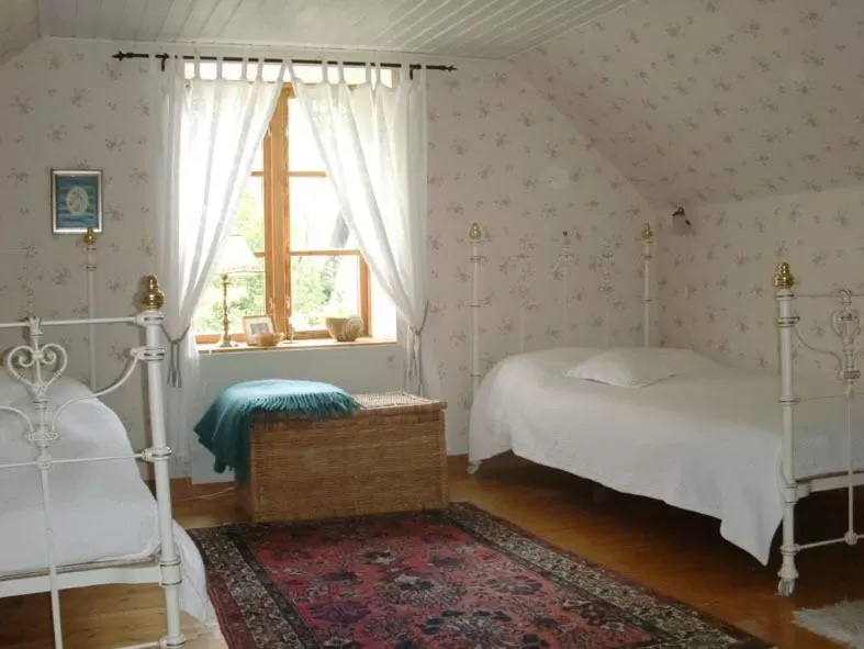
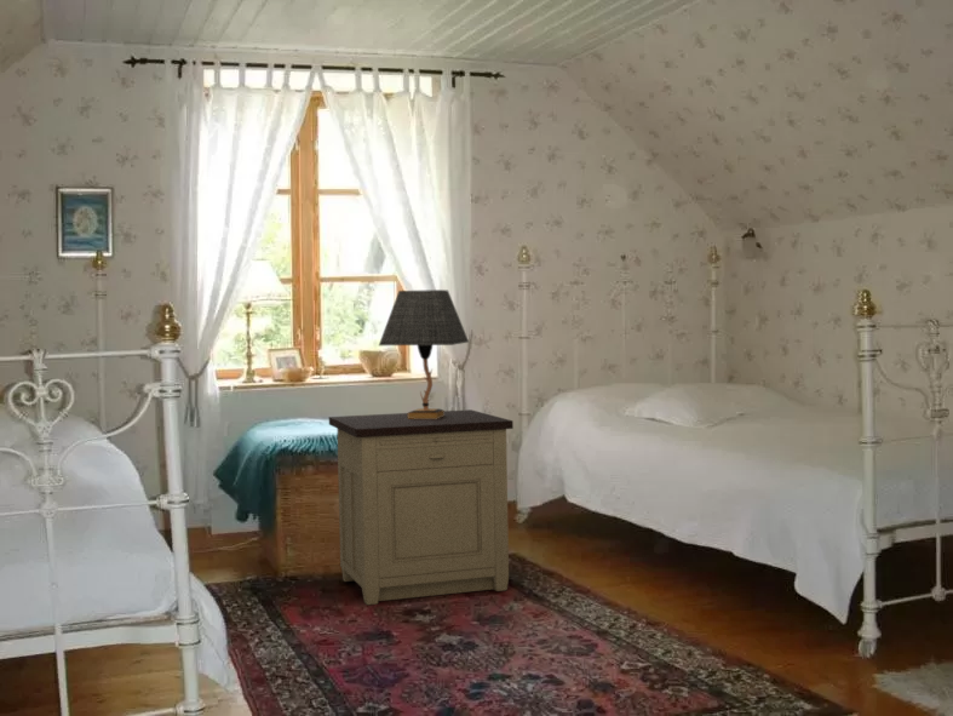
+ table lamp (425, 353)
+ nightstand (419, 502)
